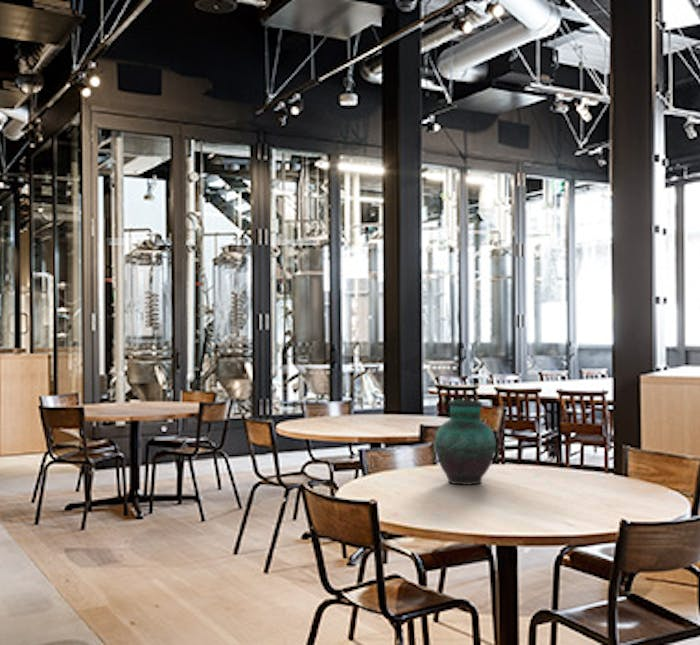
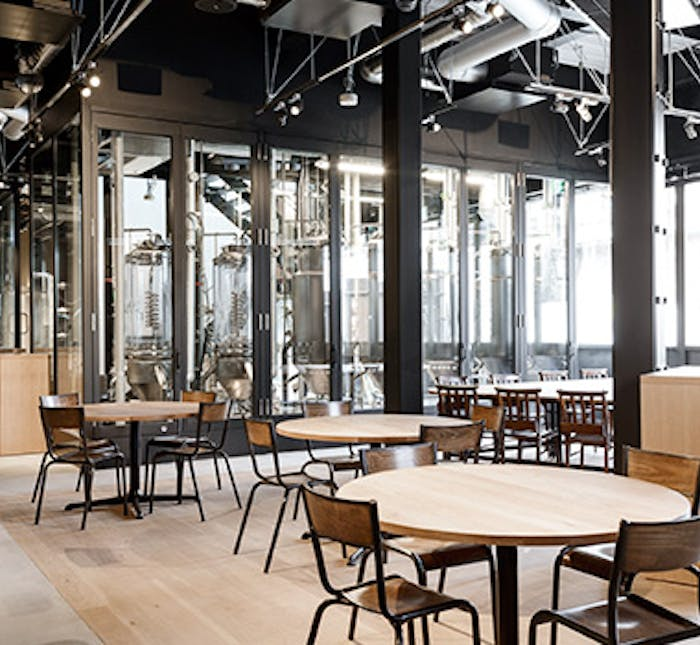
- vase (465, 441)
